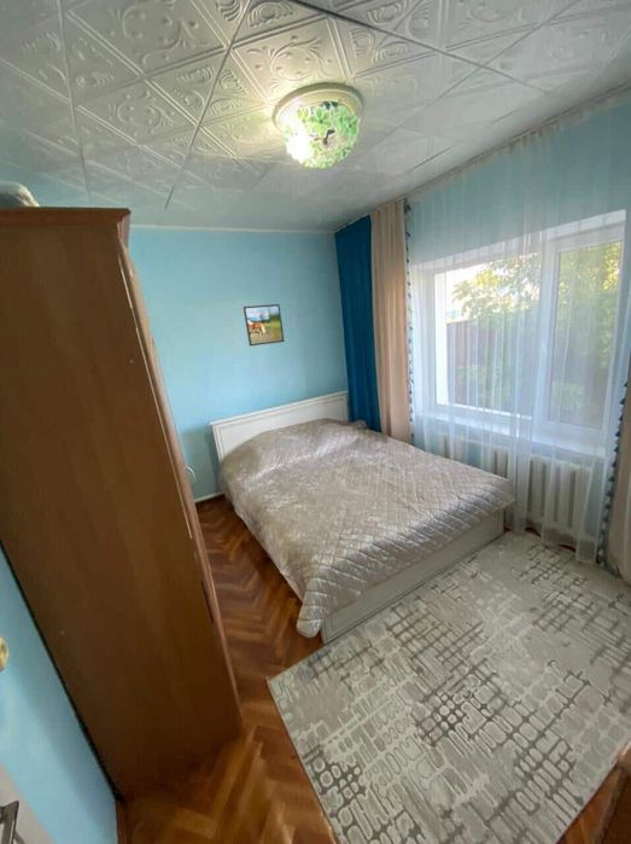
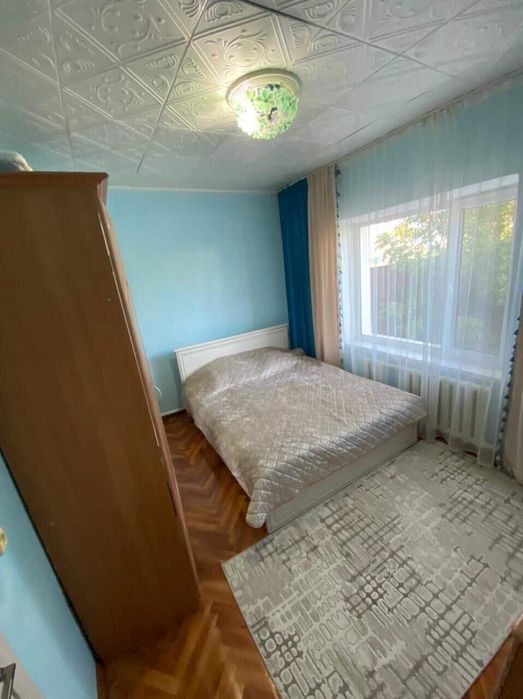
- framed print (264, 325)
